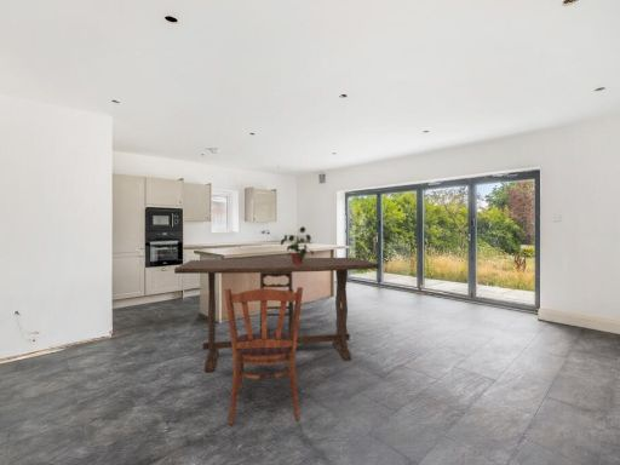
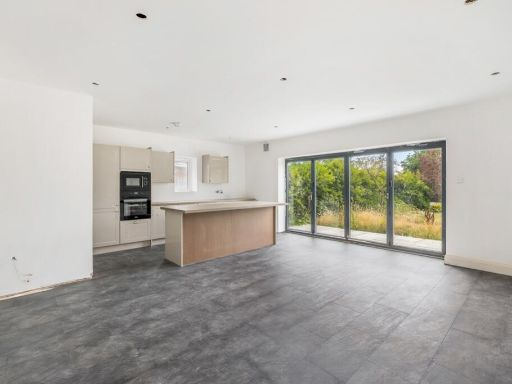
- dining chair (276, 286)
- dining chair (265, 344)
- potted plant (297, 245)
- dining table (297, 337)
